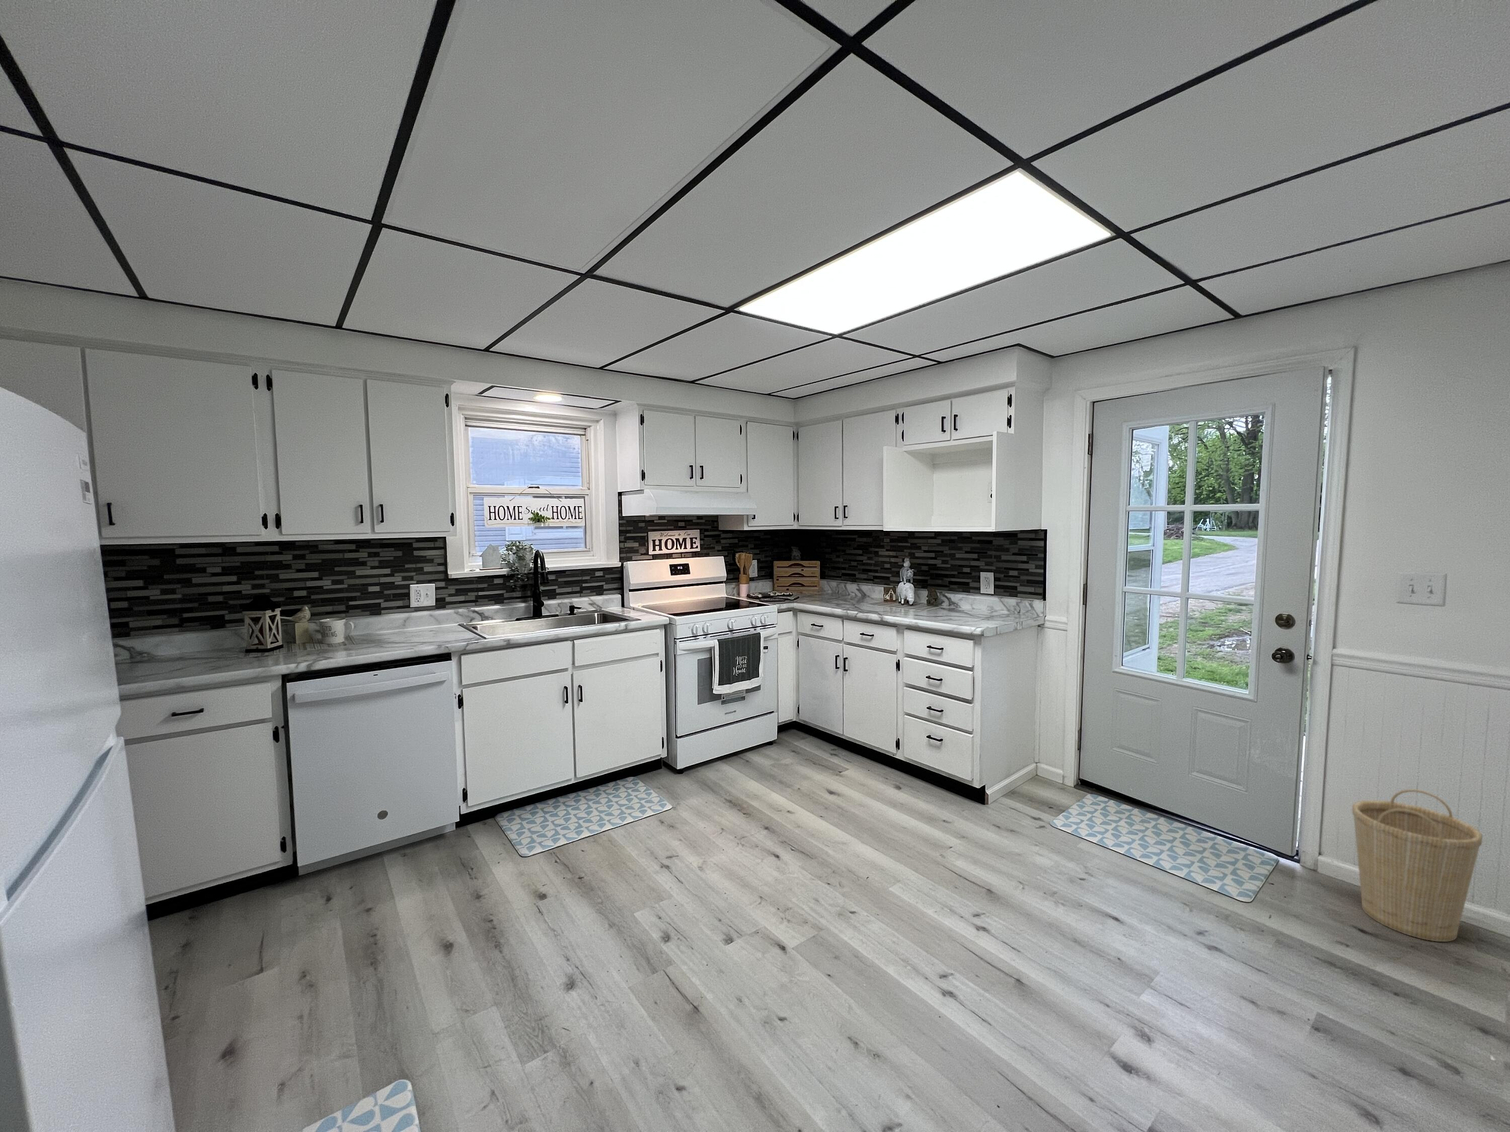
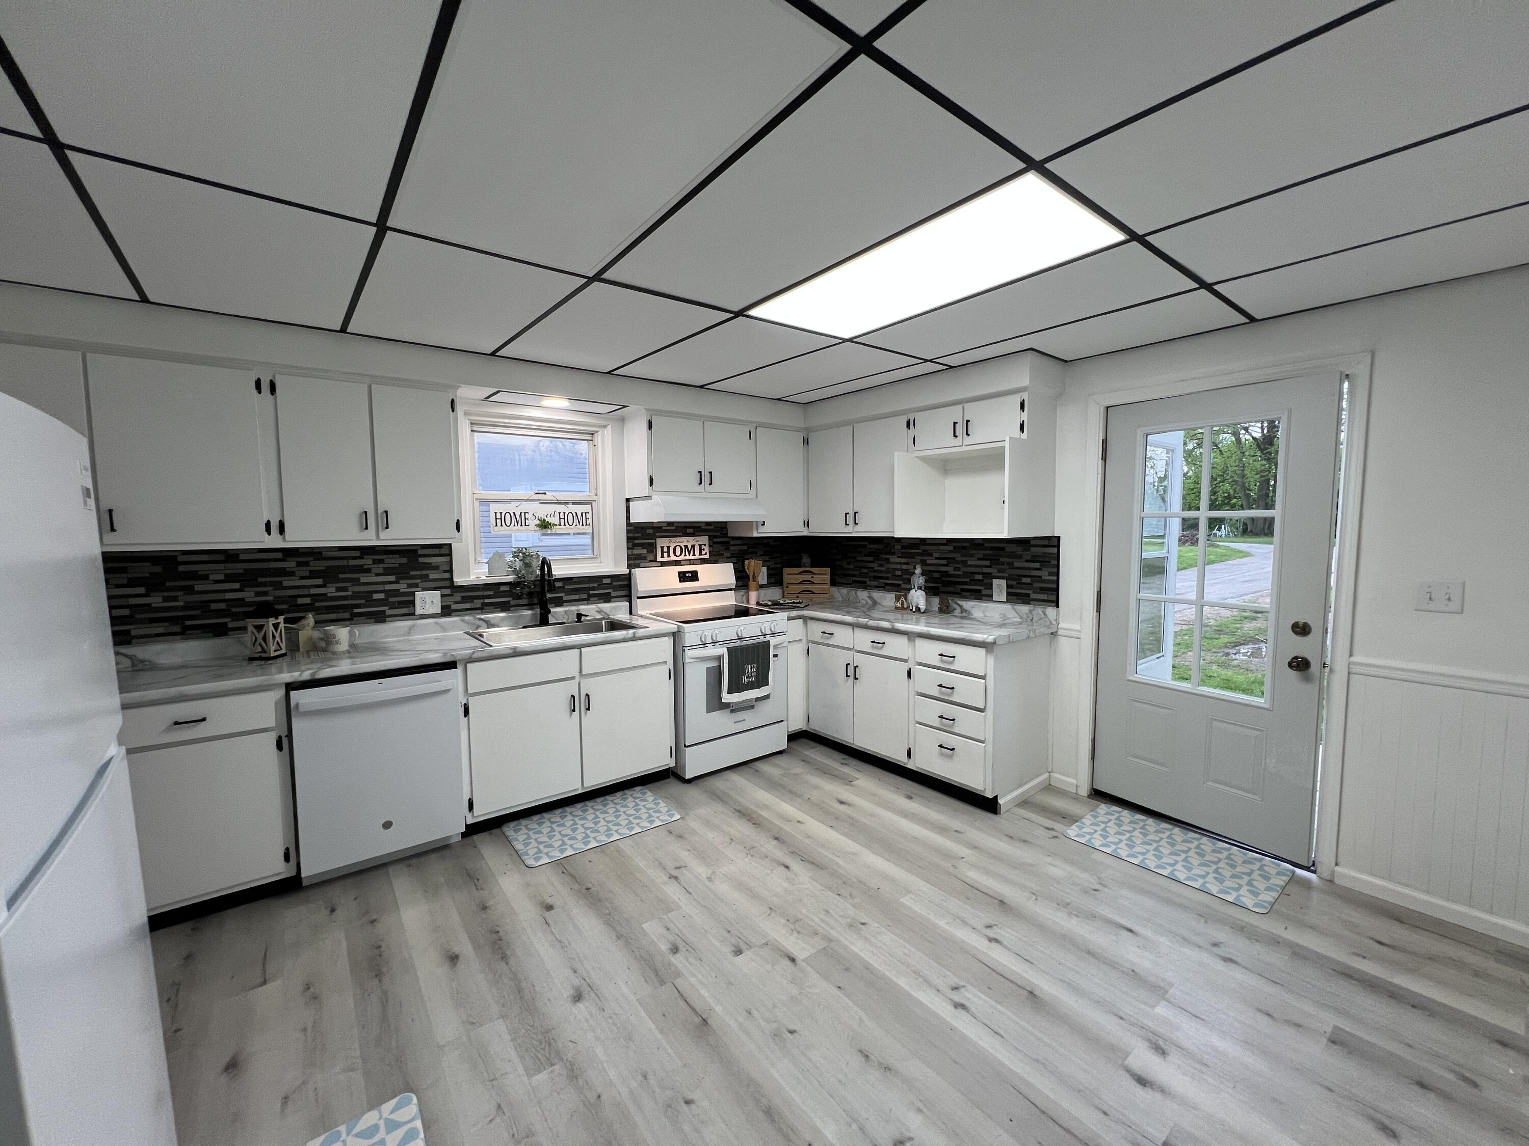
- basket (1411, 860)
